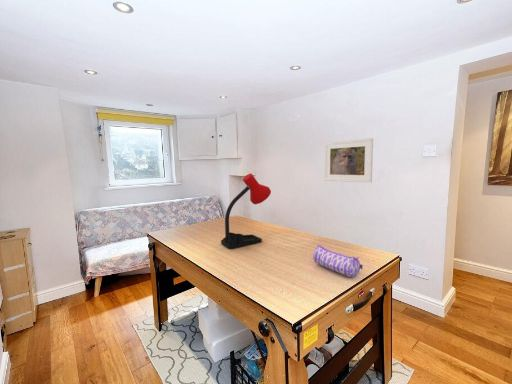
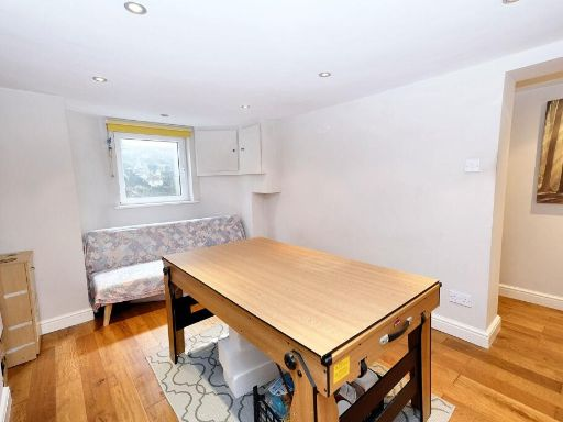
- desk lamp (251, 201)
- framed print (346, 161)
- pencil case (335, 260)
